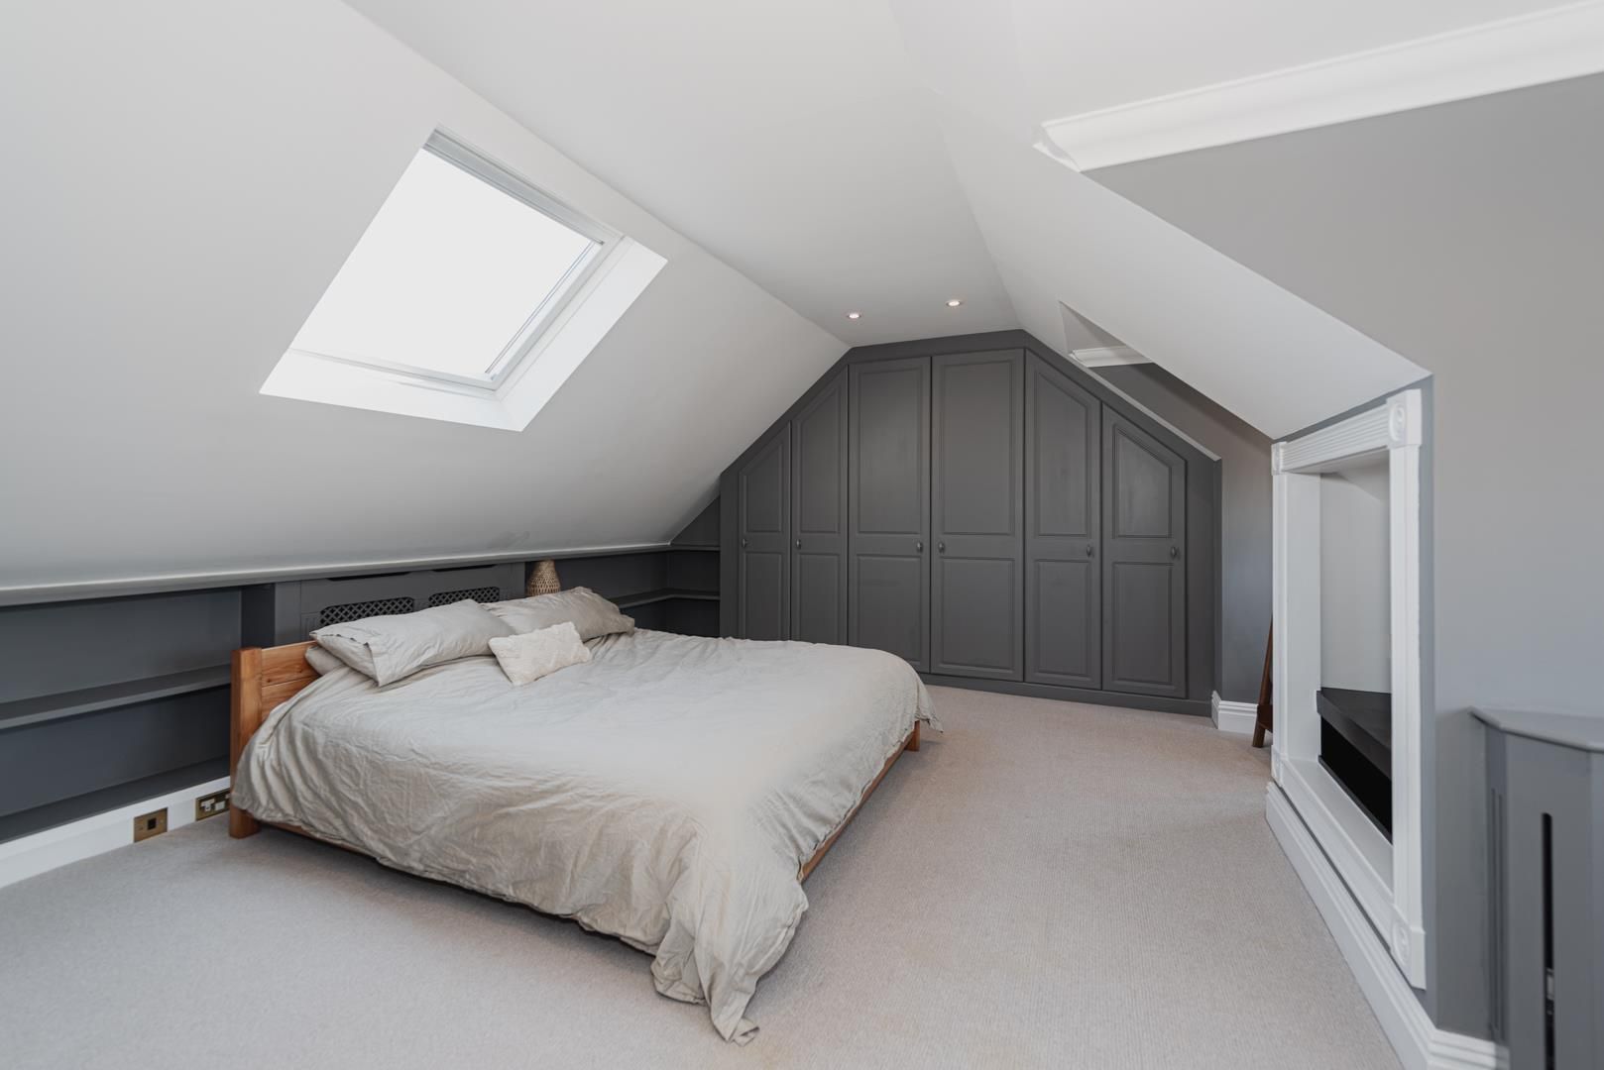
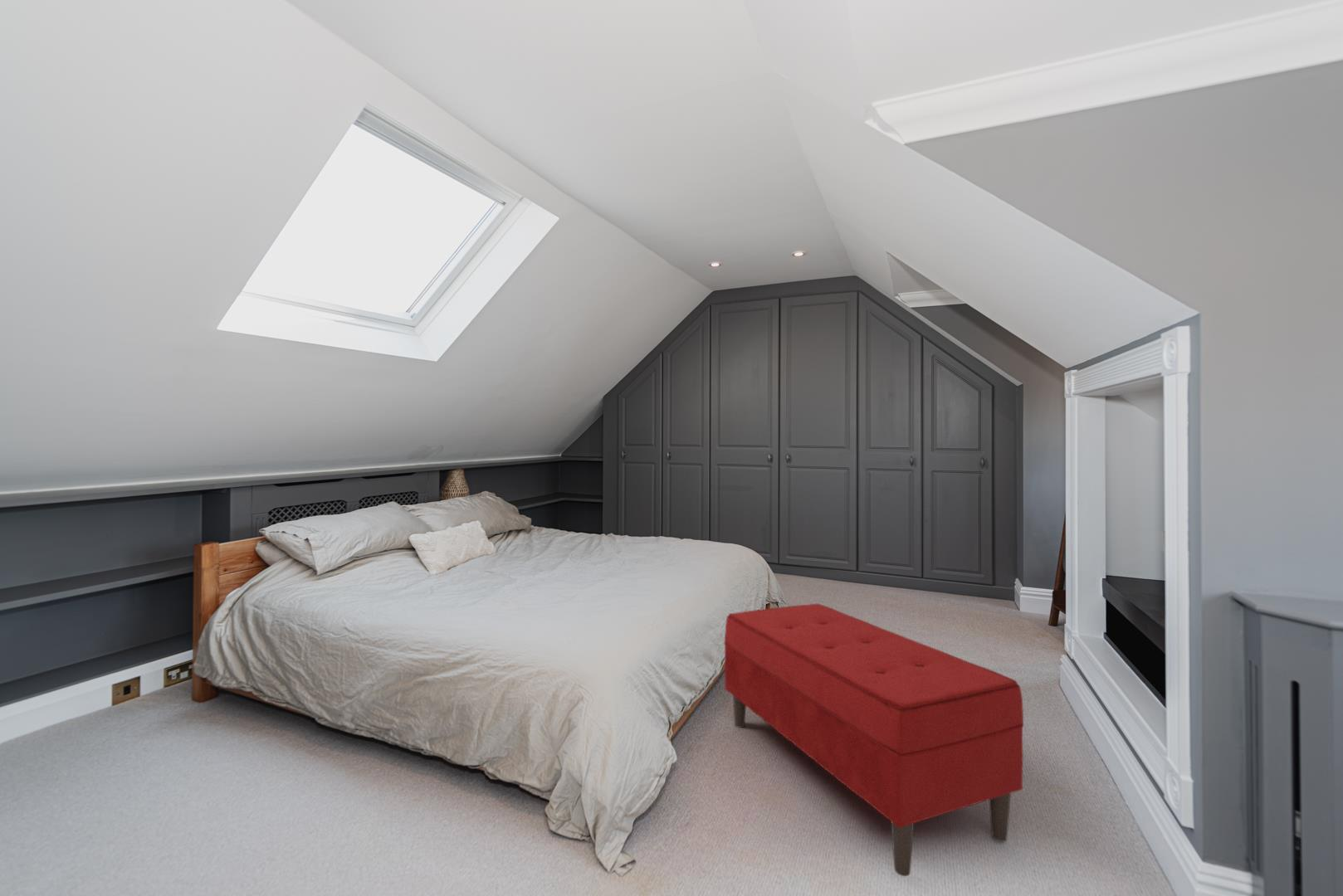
+ bench (847, 707)
